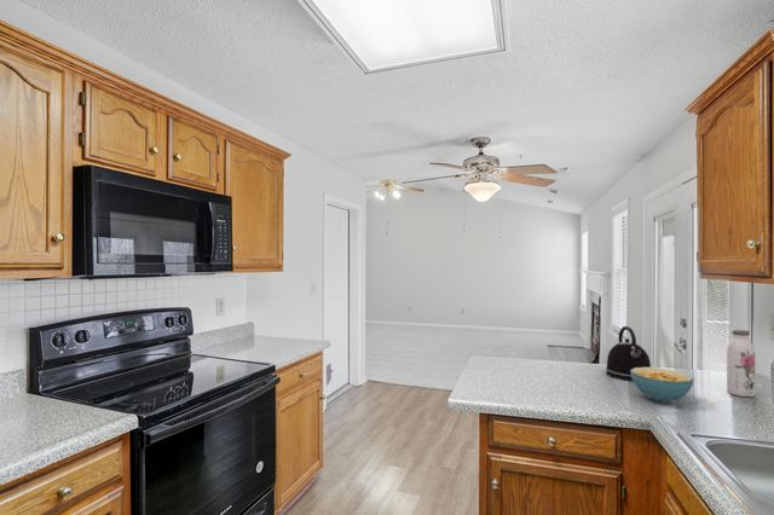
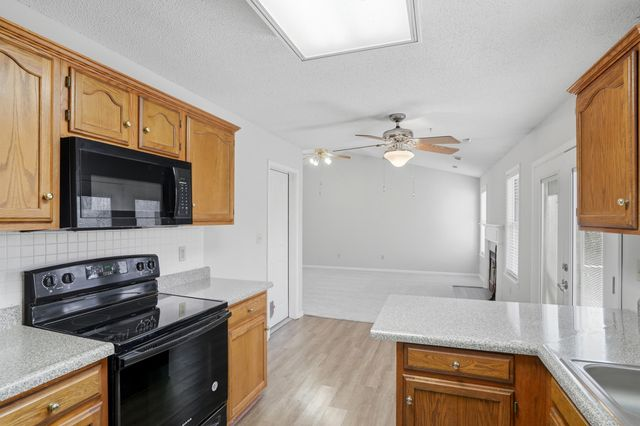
- cereal bowl (660, 386)
- water bottle (740, 361)
- kettle (628, 351)
